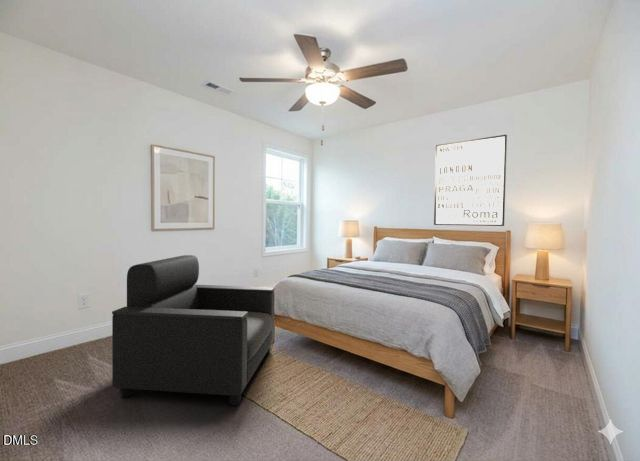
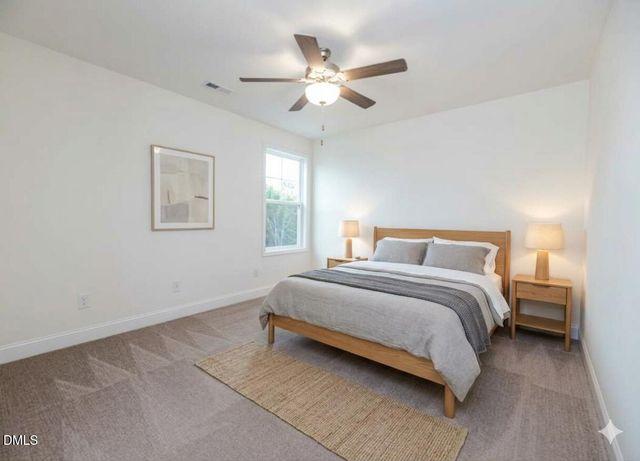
- wall art (468, 183)
- armchair (208, 315)
